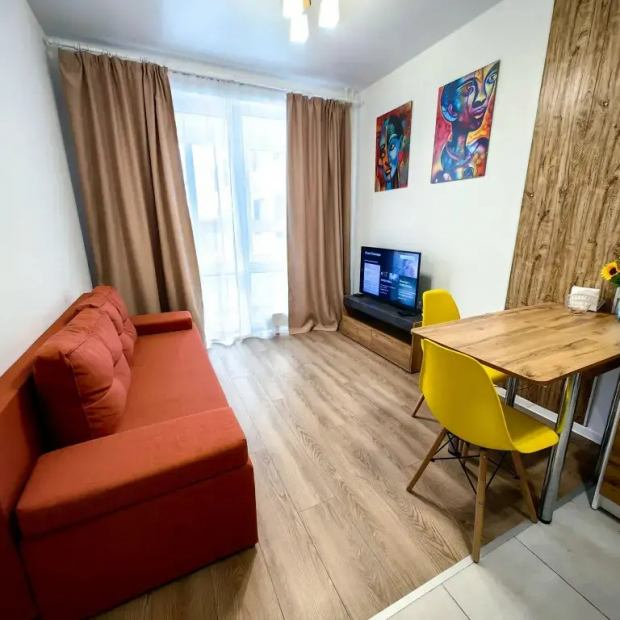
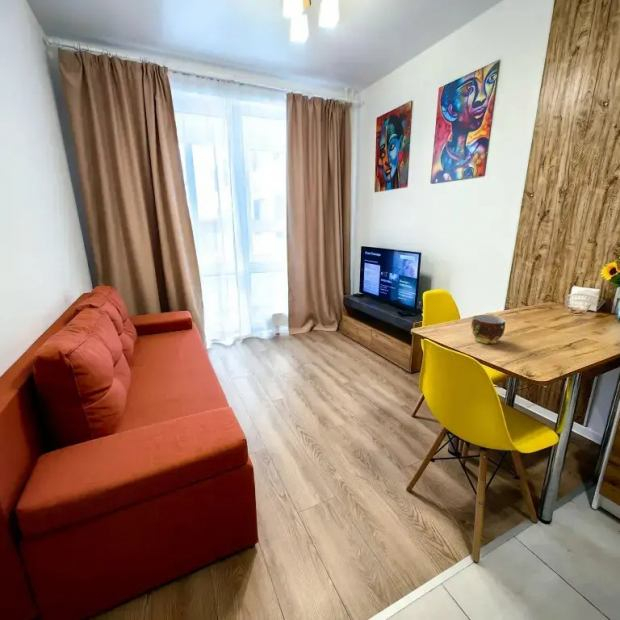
+ cup (487, 330)
